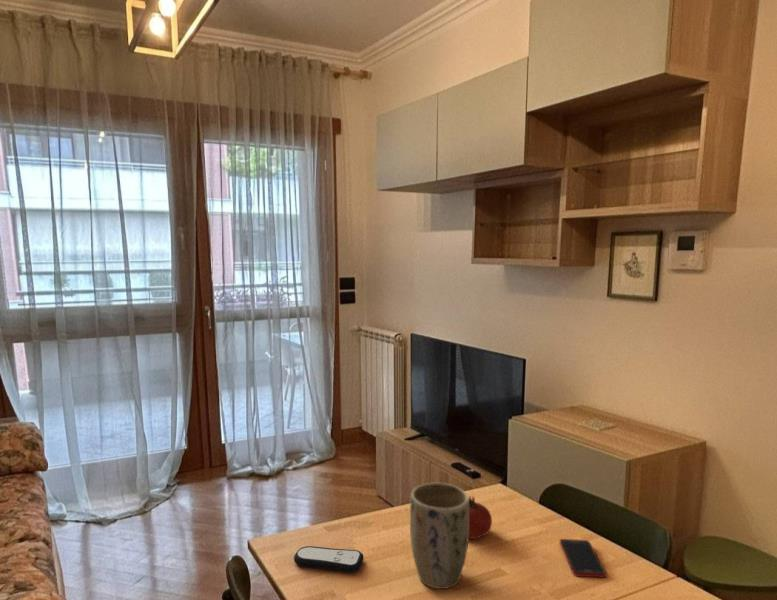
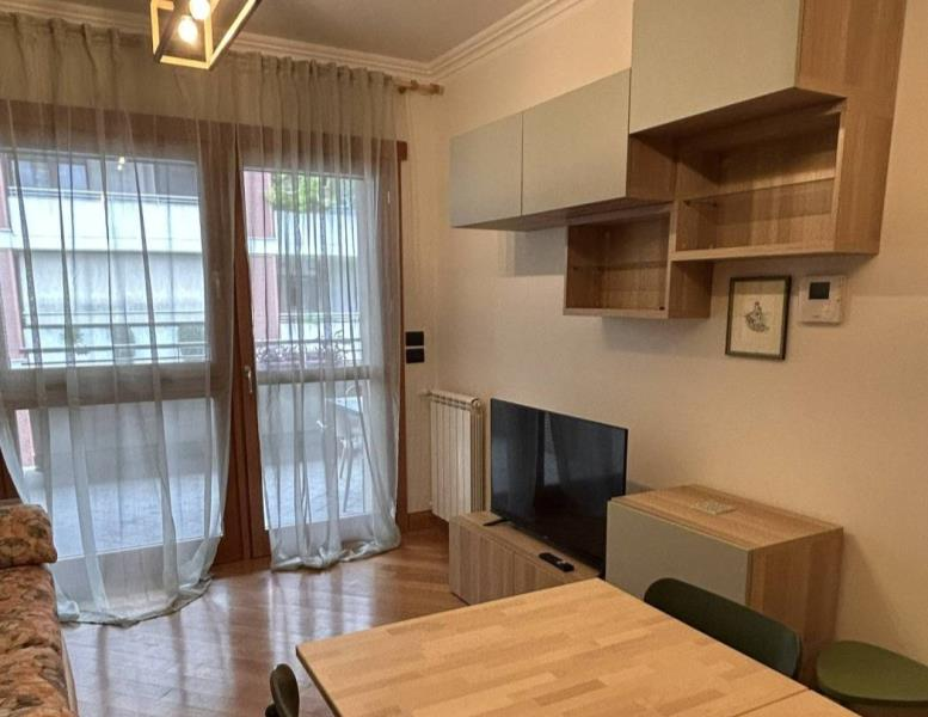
- remote control (328, 558)
- plant pot (439, 535)
- cell phone (581, 557)
- fruit (471, 514)
